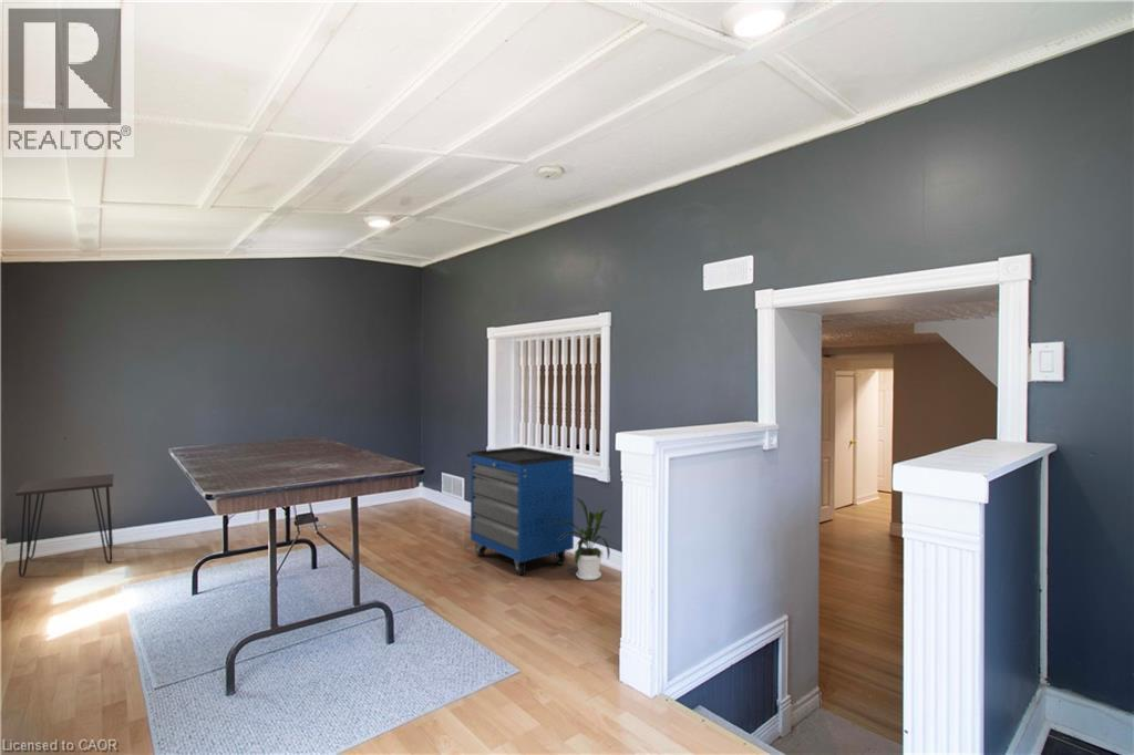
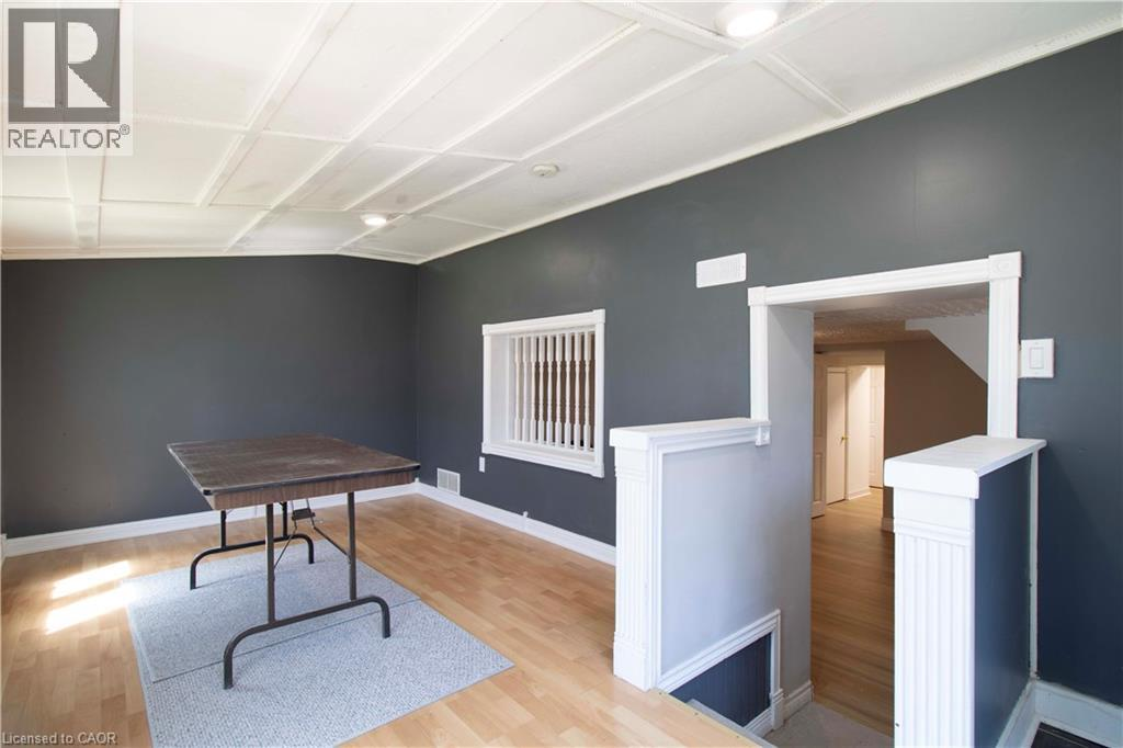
- storage cabinet (517, 506)
- house plant (586, 538)
- desk (40, 518)
